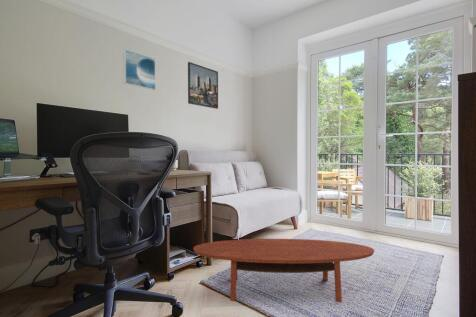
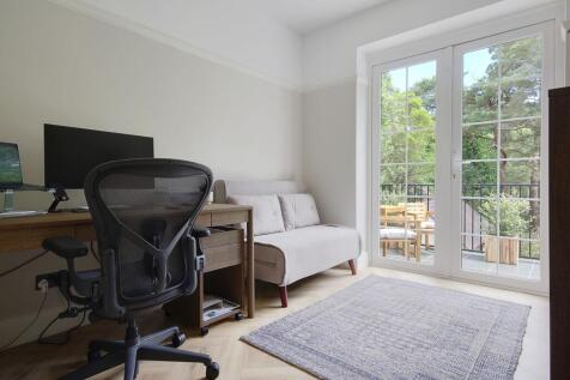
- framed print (203, 86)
- coffee table (282, 268)
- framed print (140, 70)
